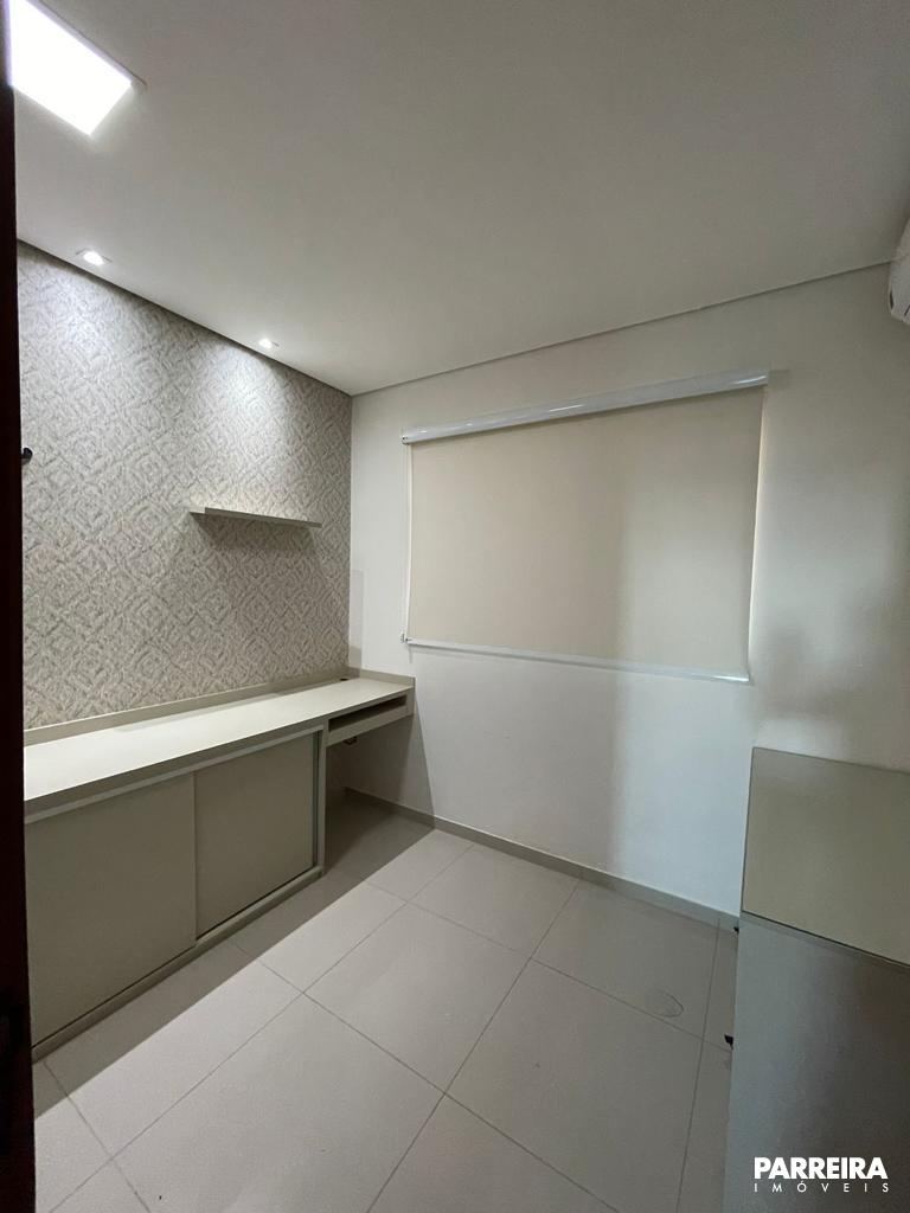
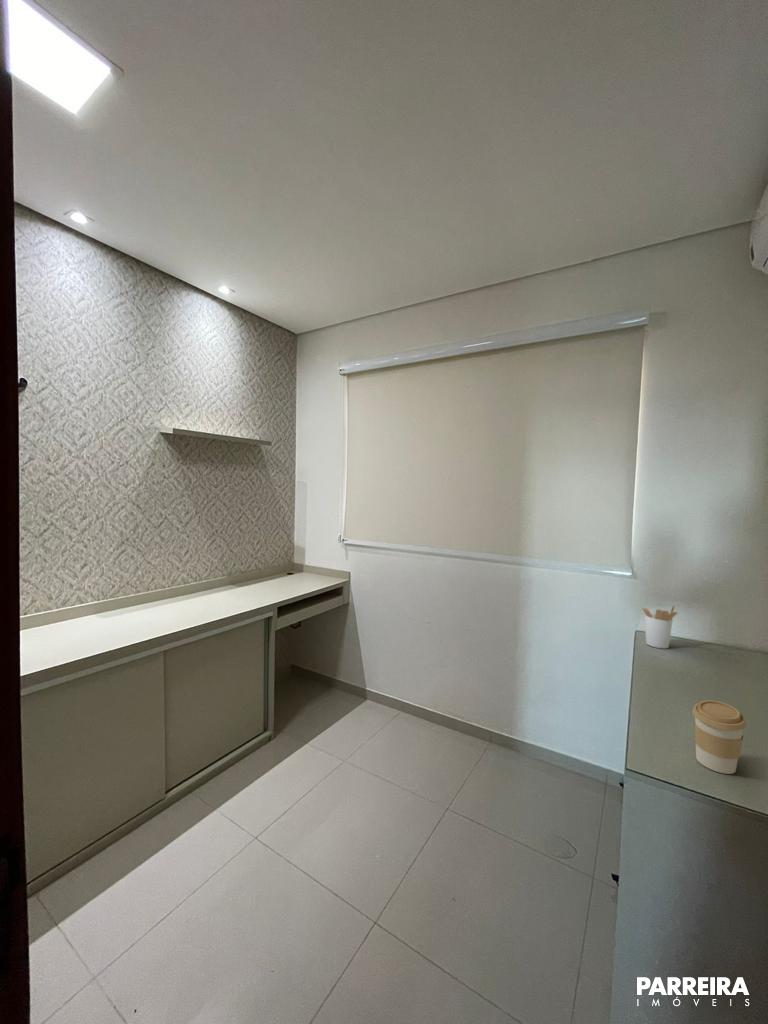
+ coffee cup (717, 735)
+ utensil holder (660, 625)
